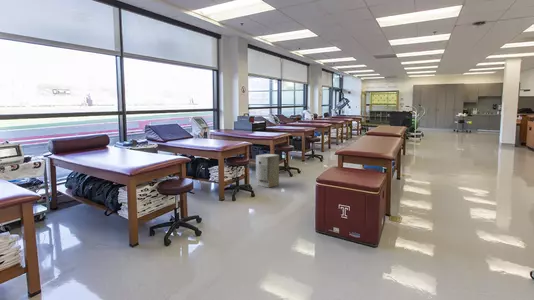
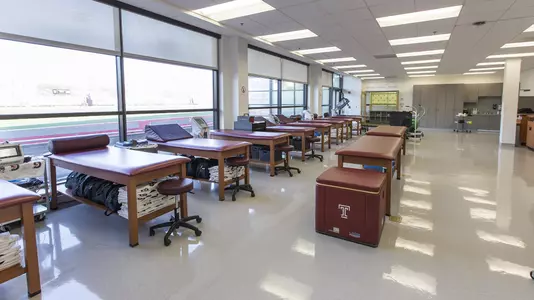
- air purifier (267, 170)
